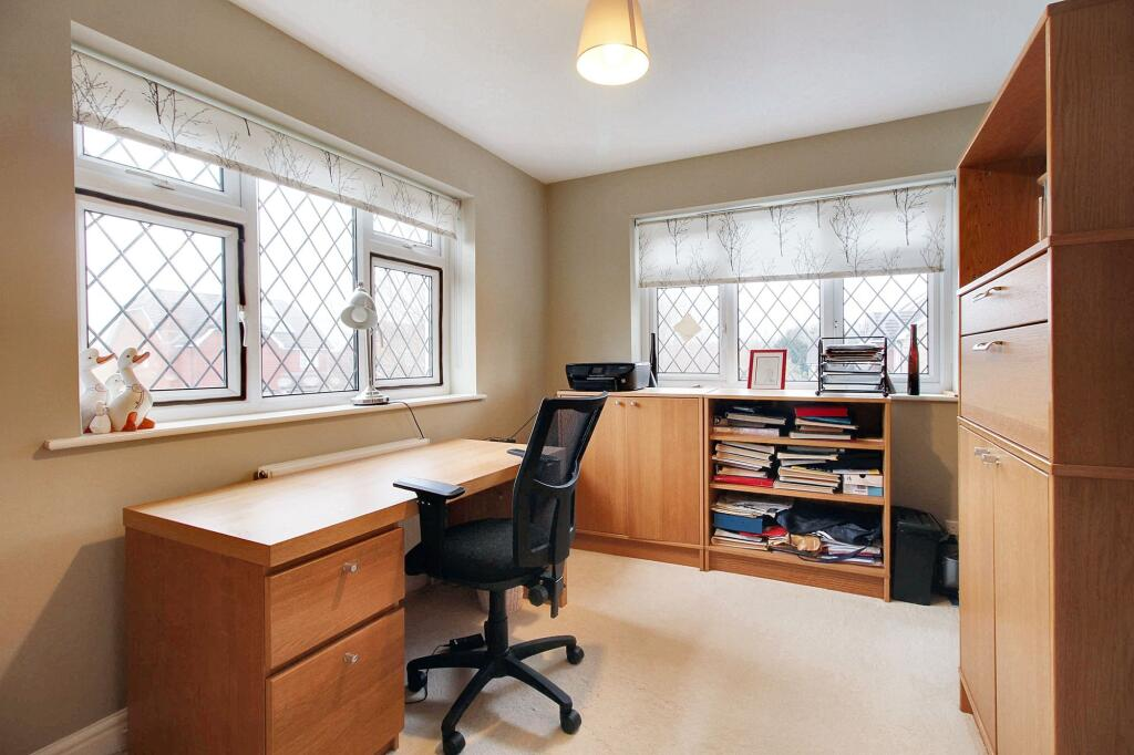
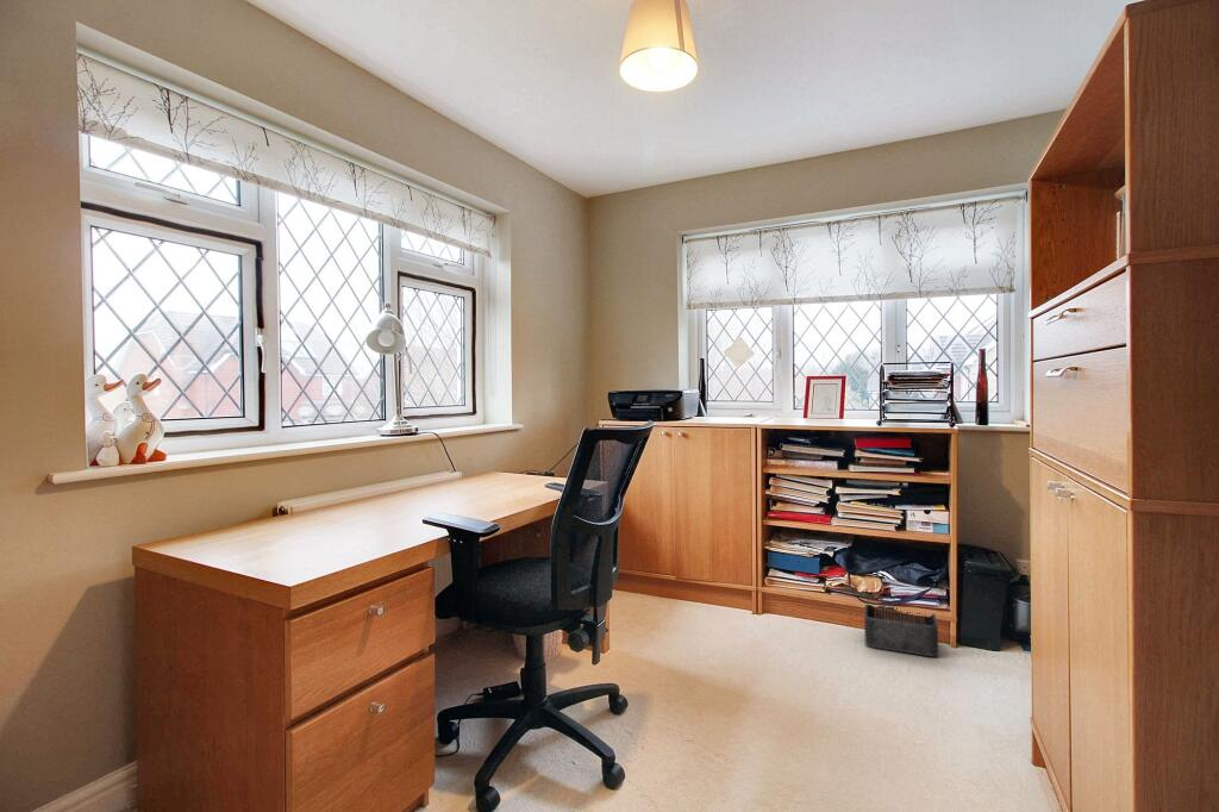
+ storage bin (900, 629)
